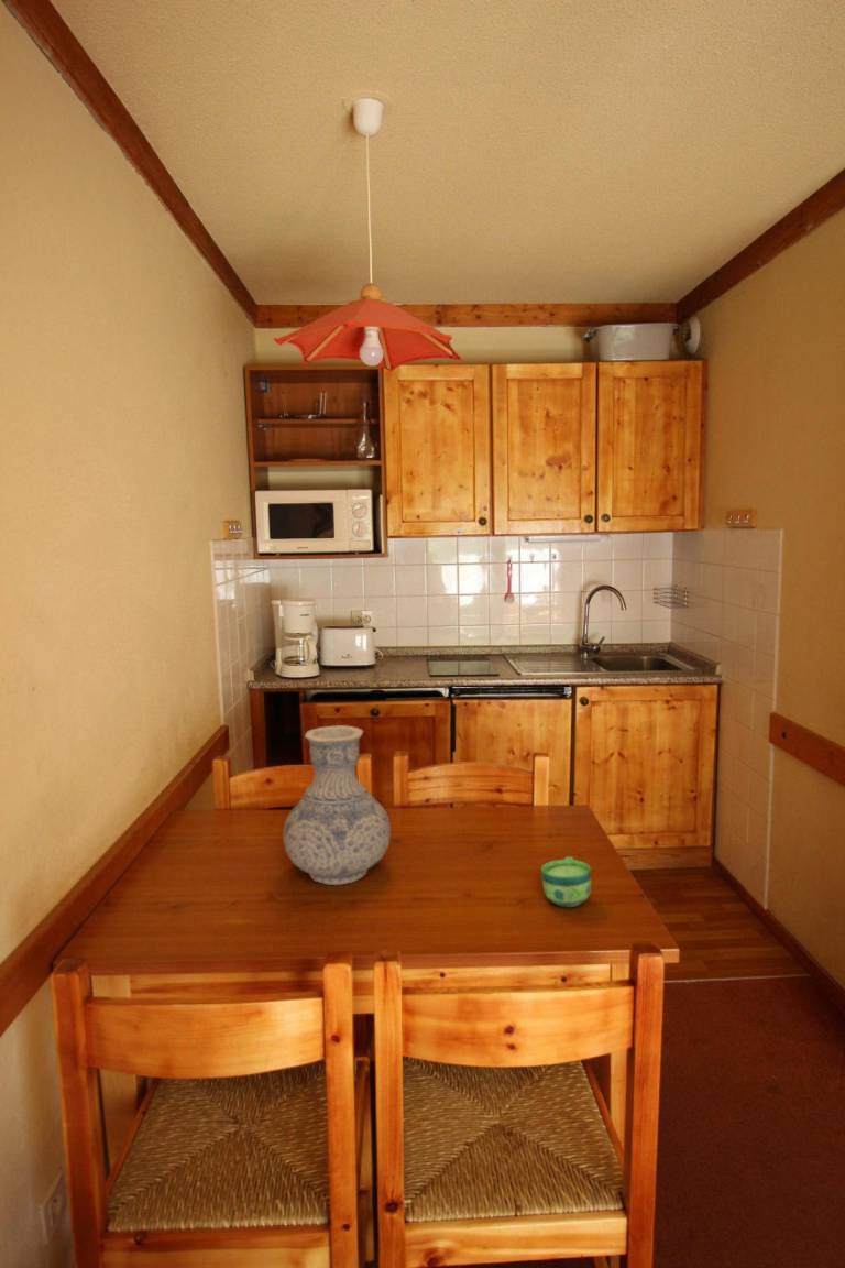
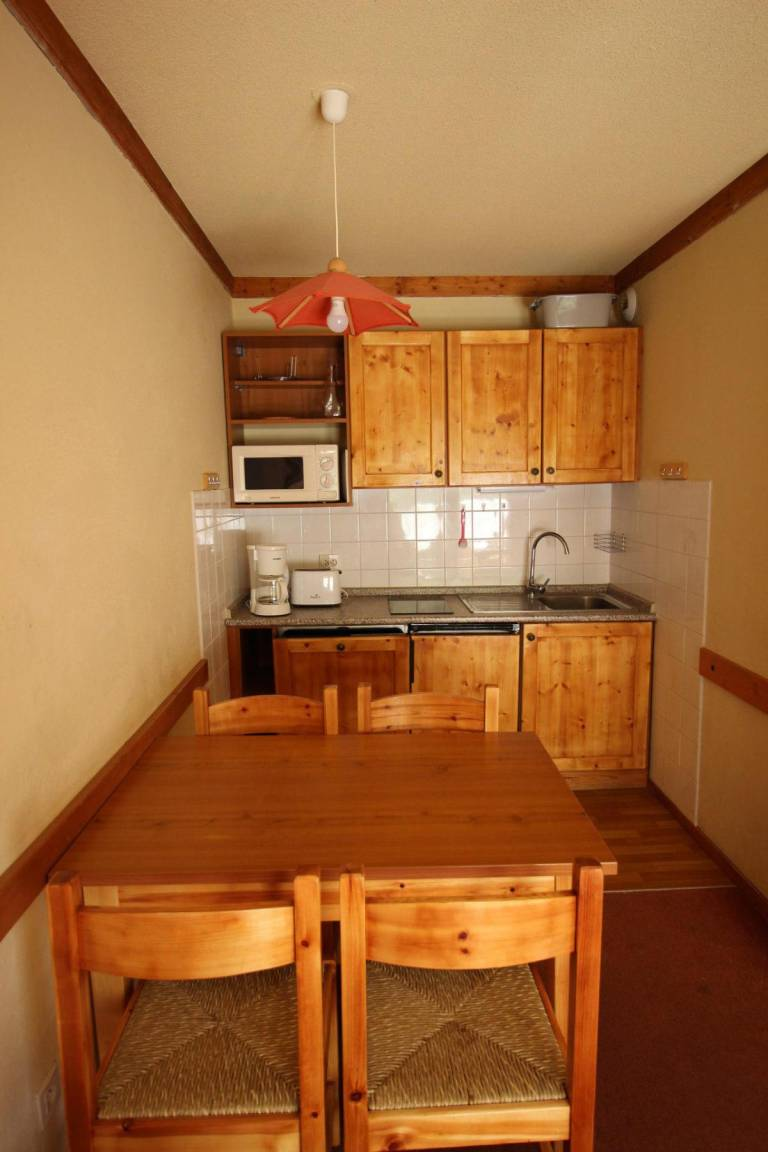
- vase (336, 802)
- cup (564, 879)
